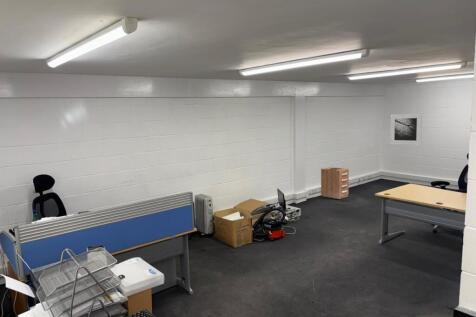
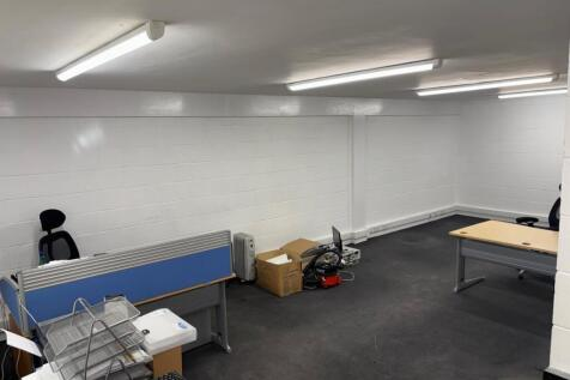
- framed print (405, 129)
- filing cabinet (335, 182)
